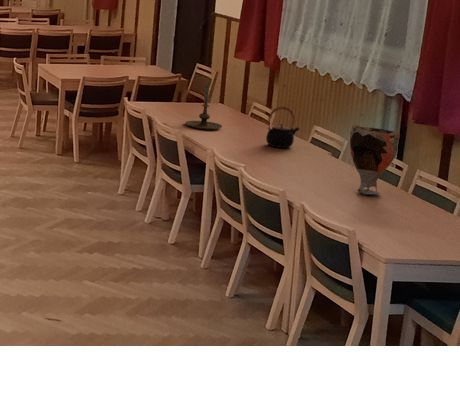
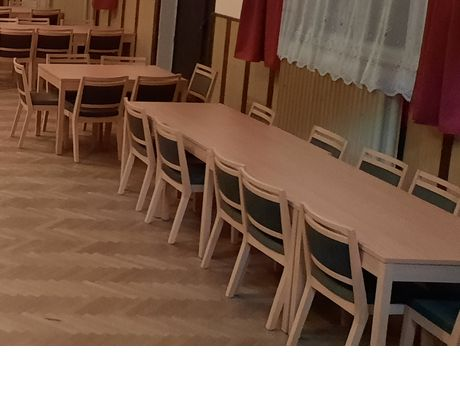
- candle holder (205, 106)
- teapot (283, 126)
- vase (371, 160)
